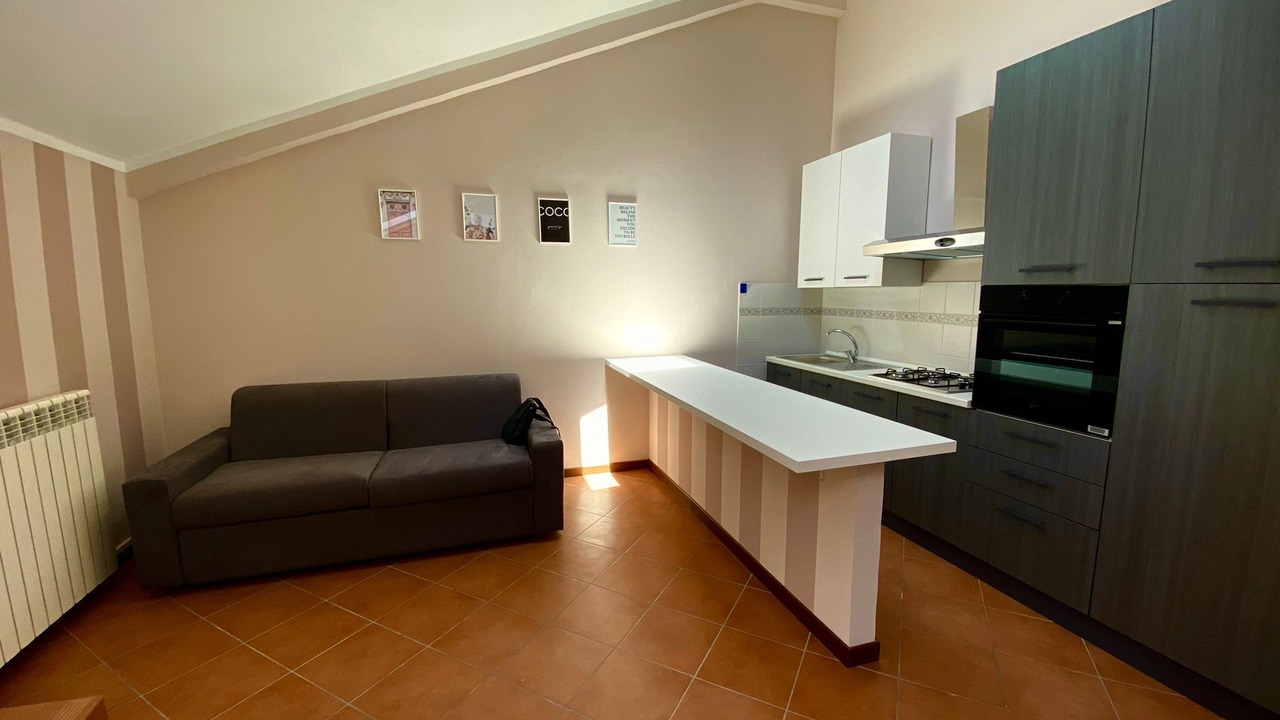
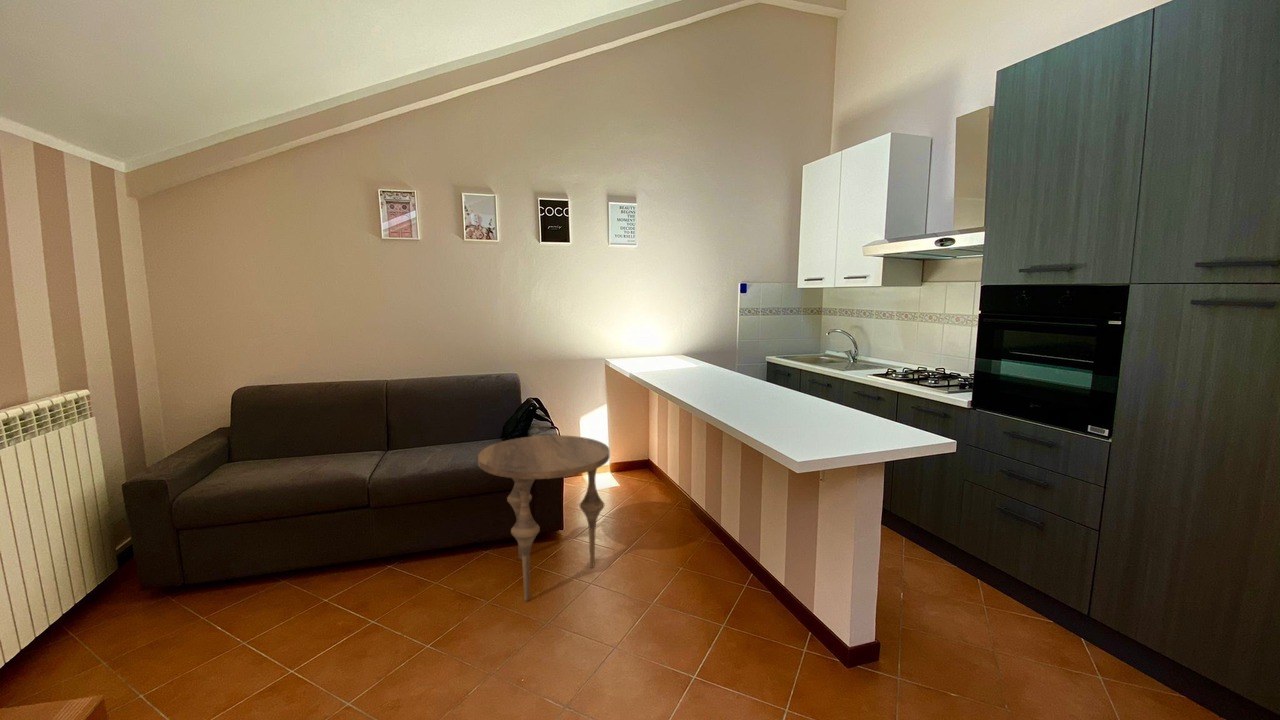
+ side table (536, 523)
